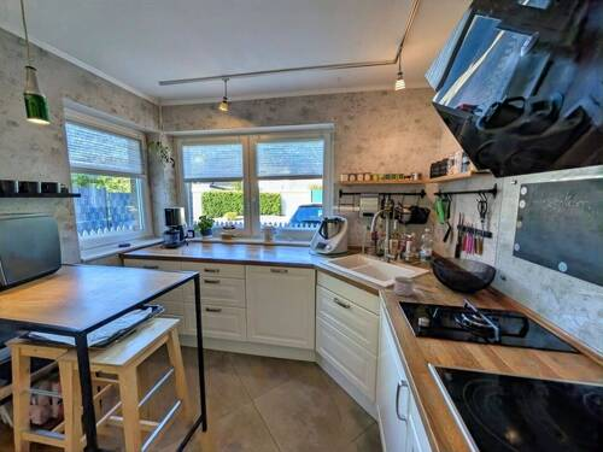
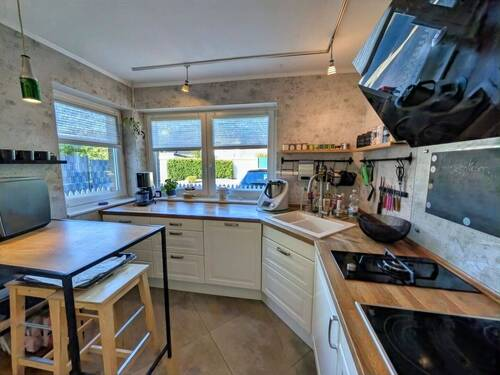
- mug (403, 287)
